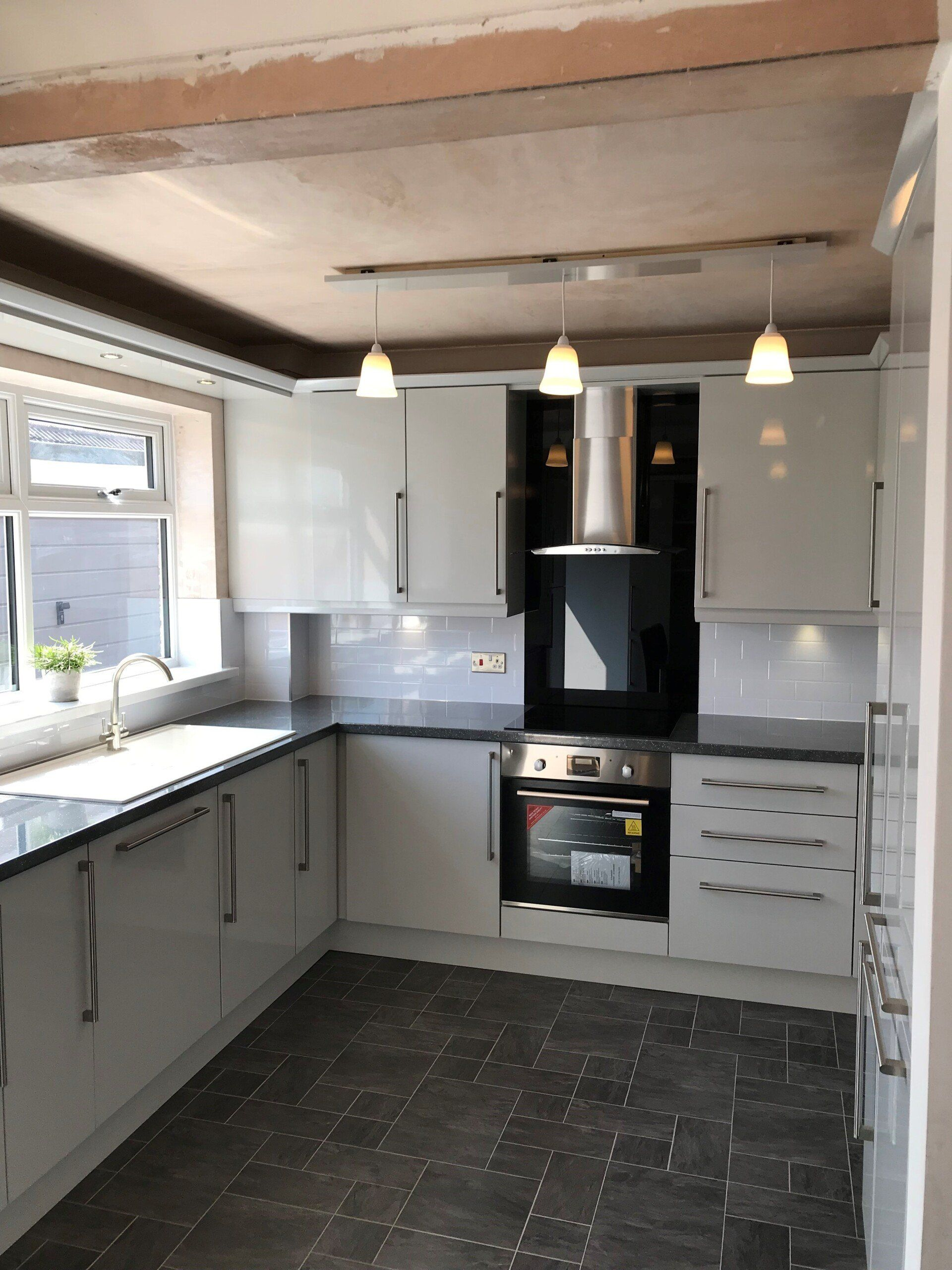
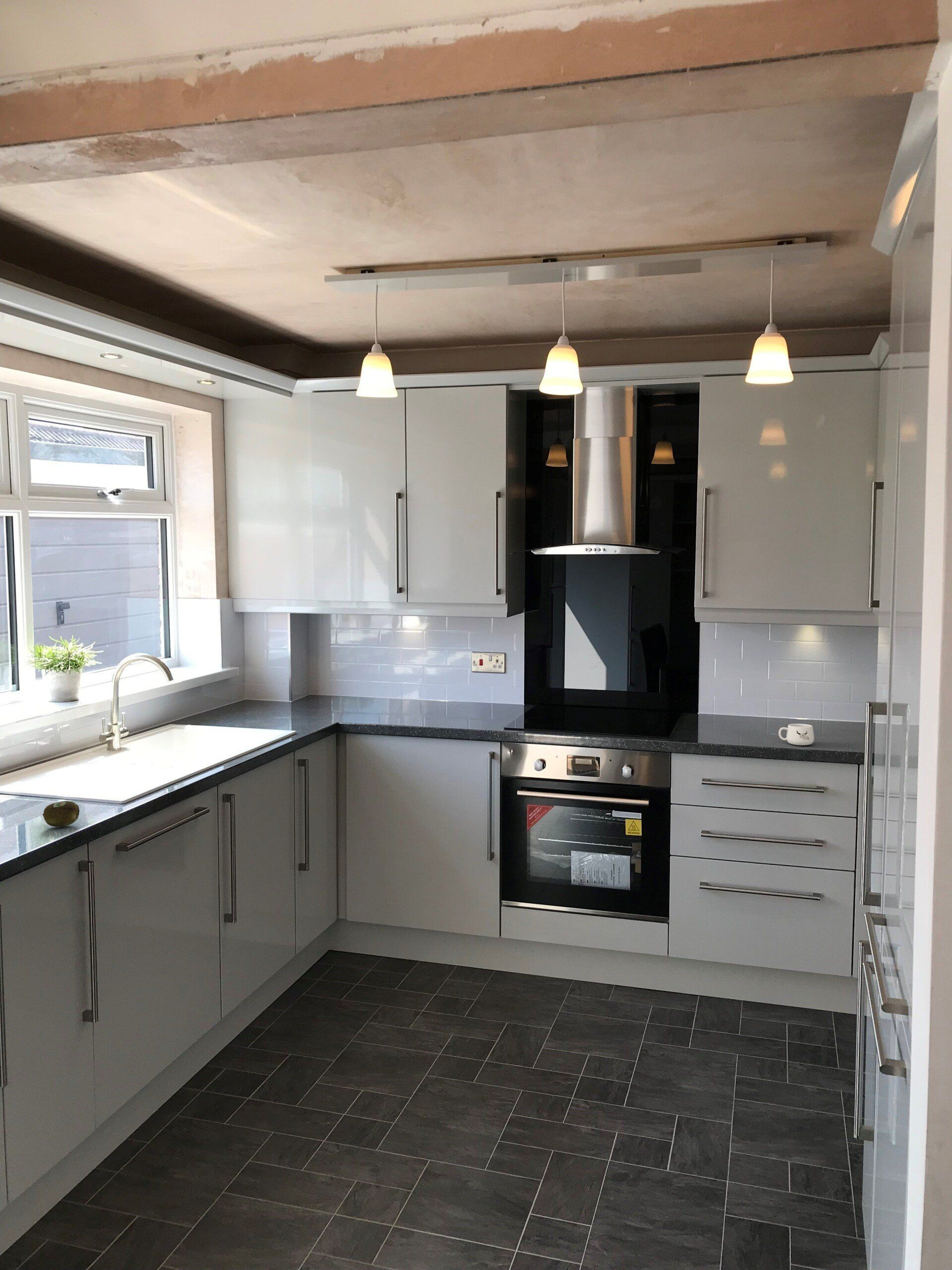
+ fruit (61, 814)
+ mug (796, 734)
